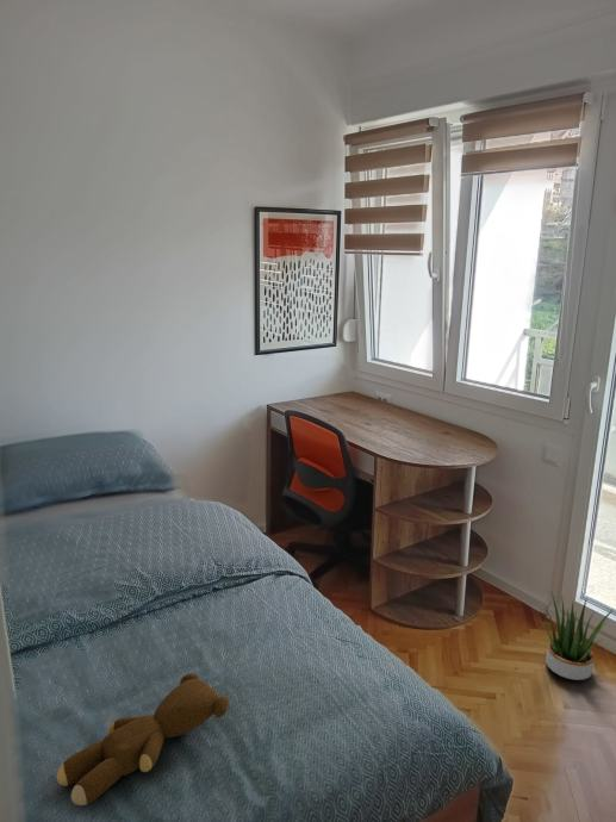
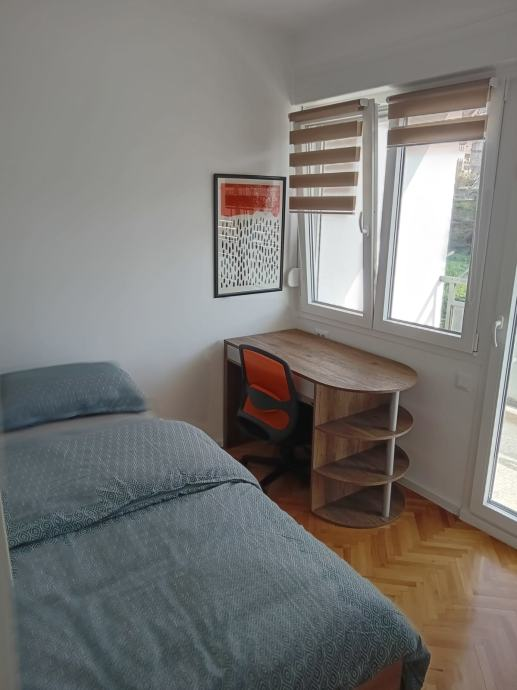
- teddy bear (145, 733)
- potted plant (572, 637)
